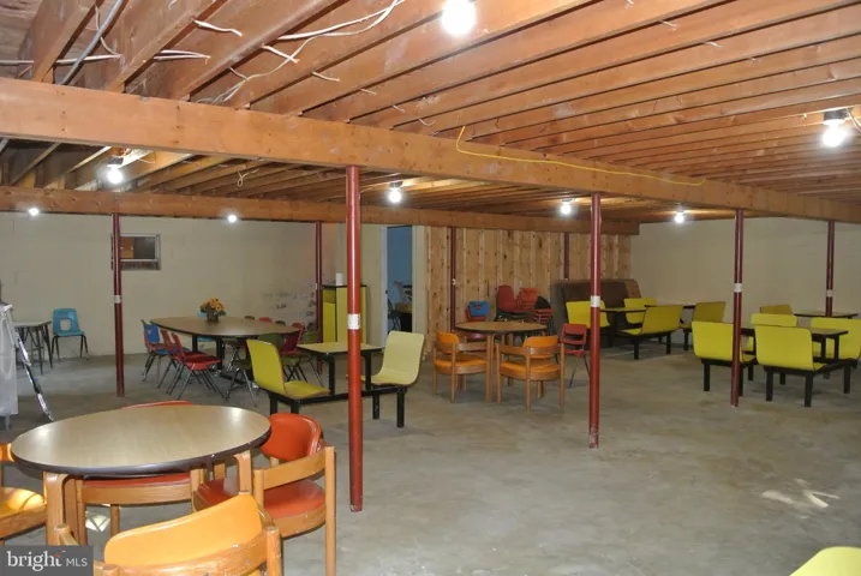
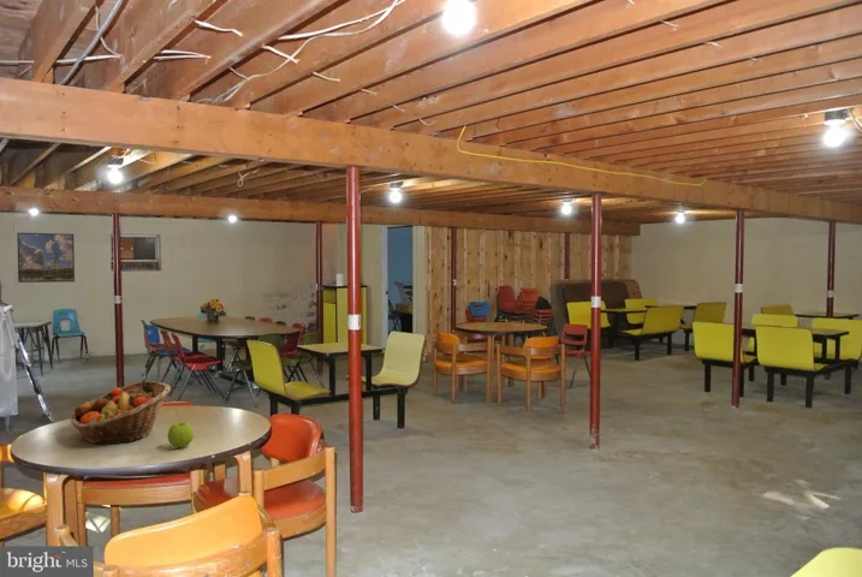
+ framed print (46, 257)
+ fruit basket (121, 410)
+ apple (180, 434)
